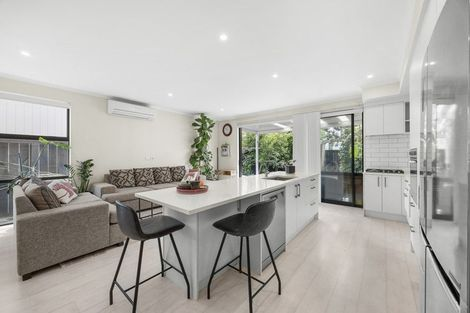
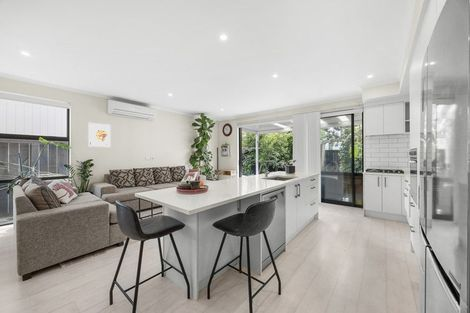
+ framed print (100, 135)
